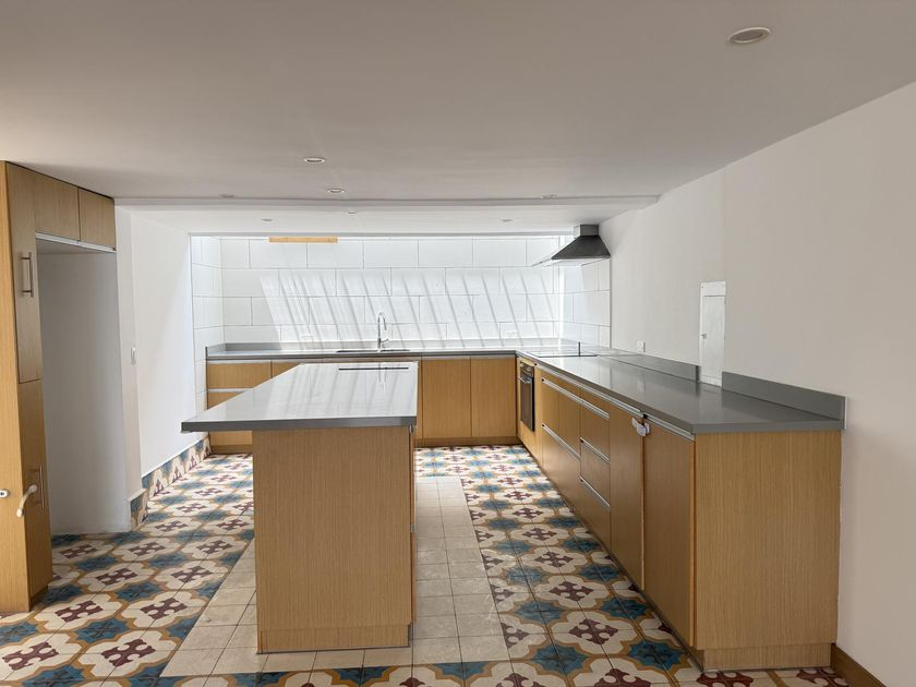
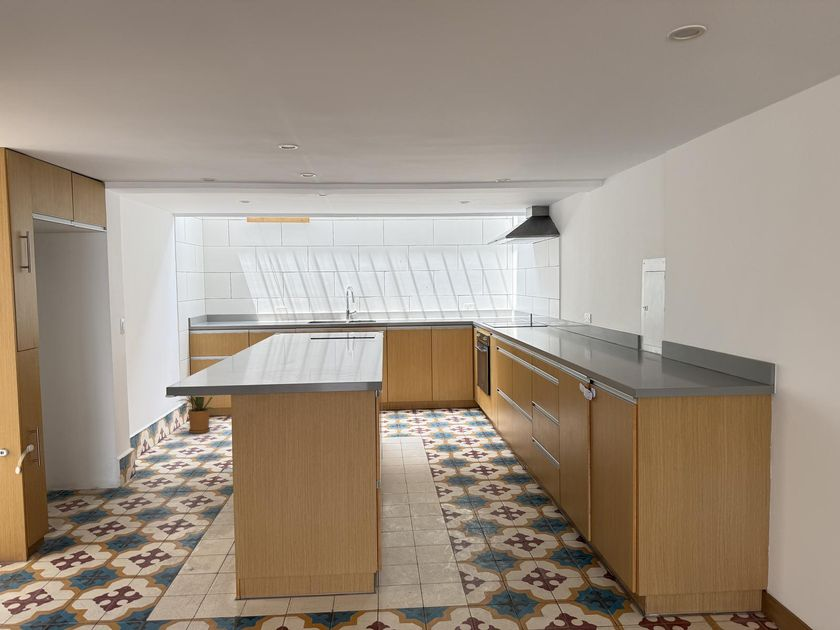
+ house plant (195, 404)
